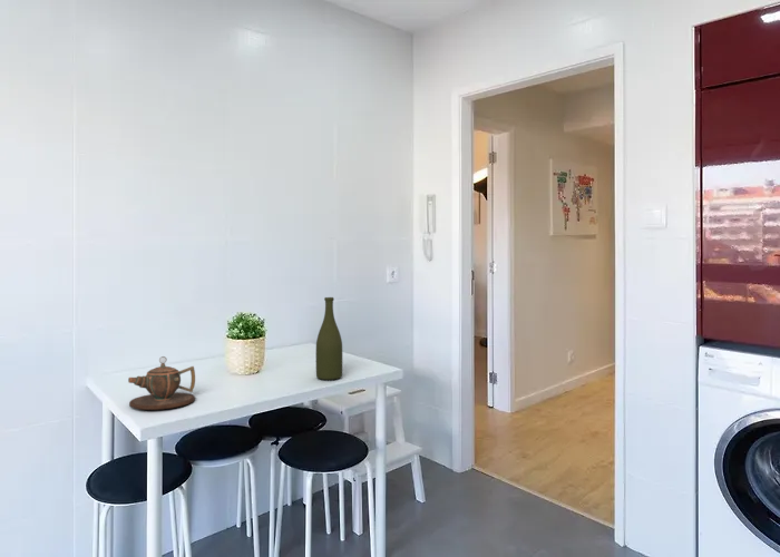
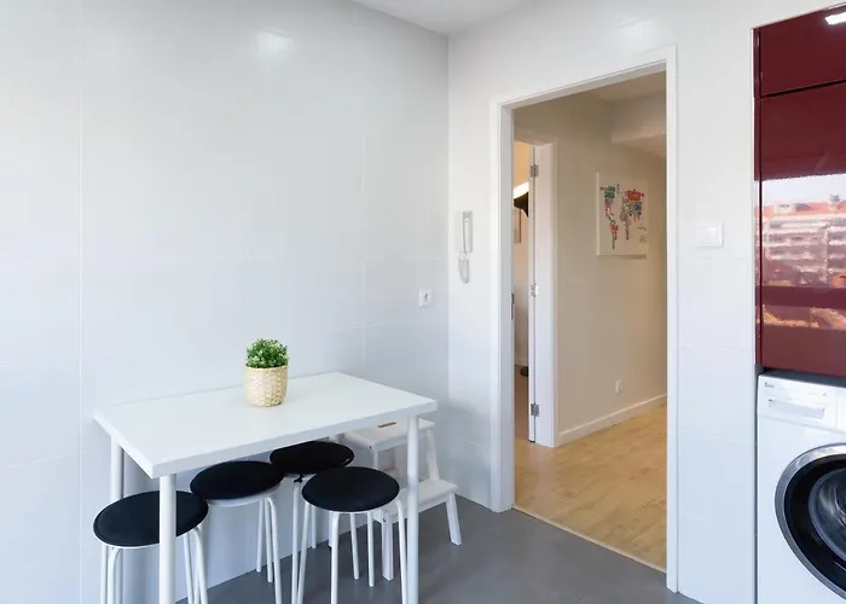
- teapot (163, 379)
- bottle (329, 336)
